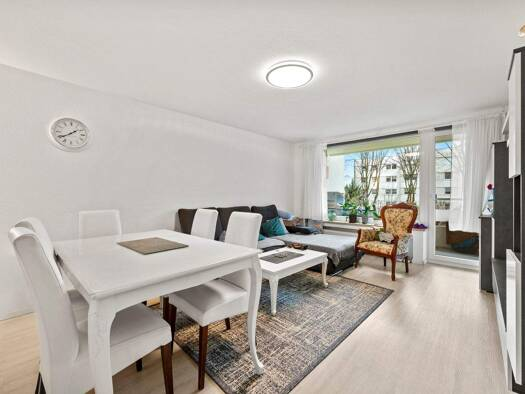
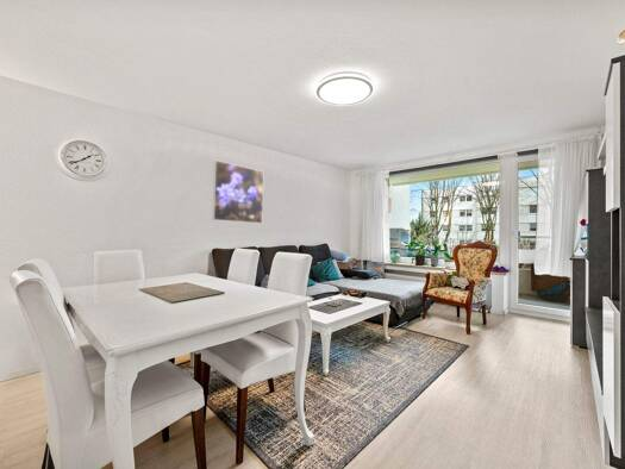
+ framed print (239, 194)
